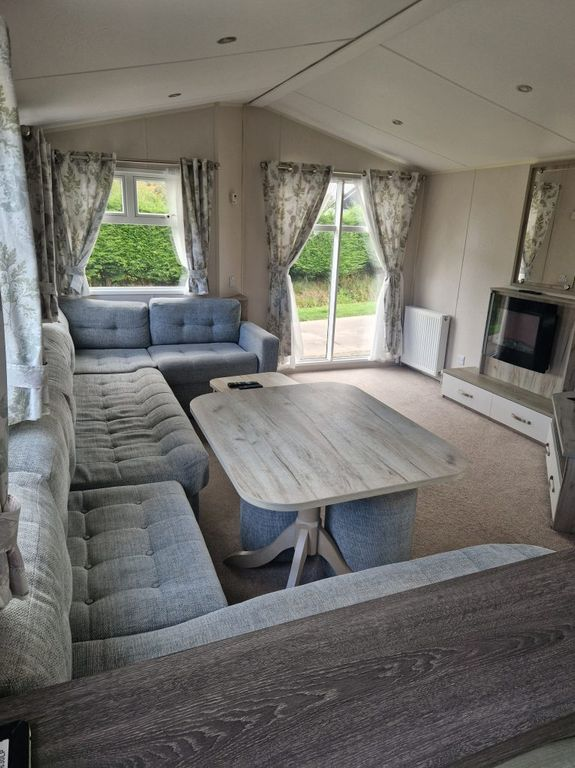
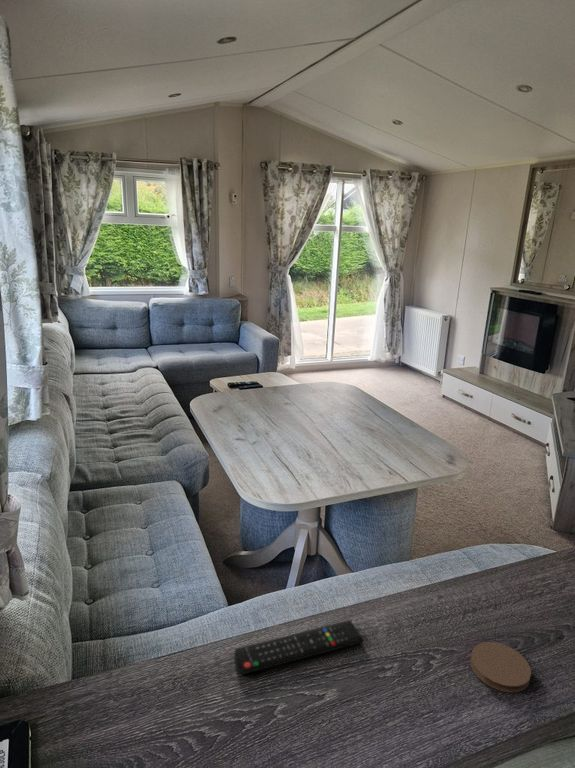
+ remote control (298, 647)
+ coaster (500, 666)
